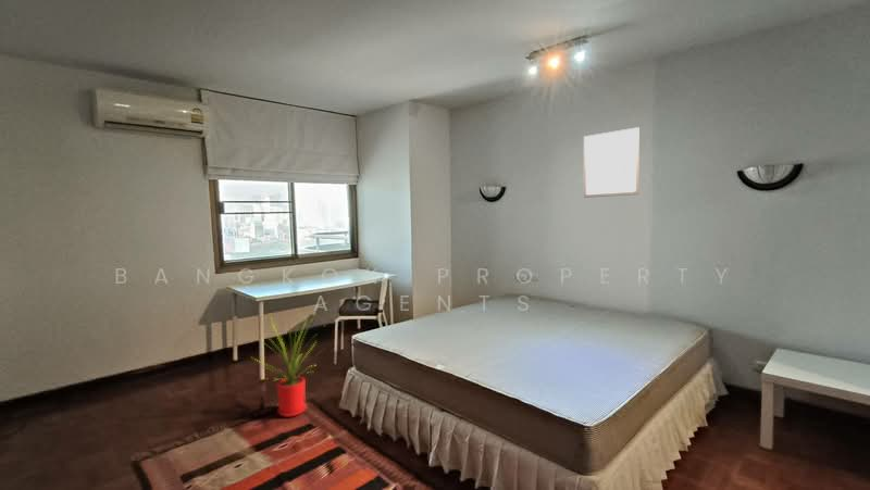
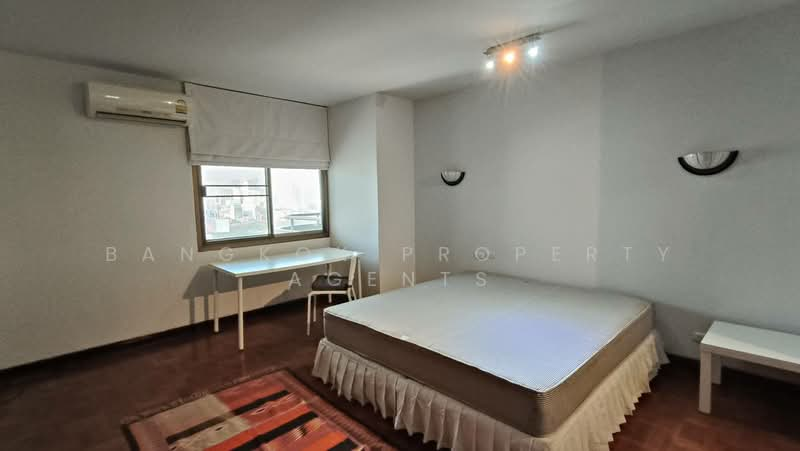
- wall art (610, 164)
- house plant (288, 363)
